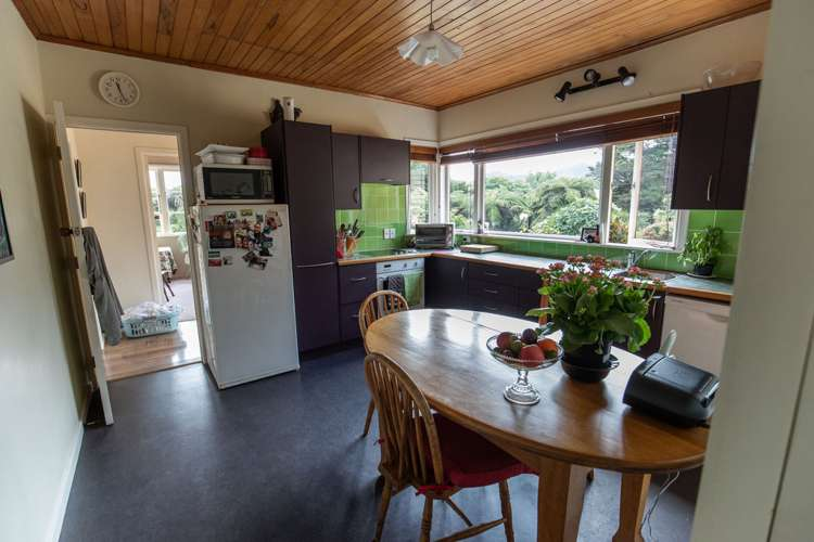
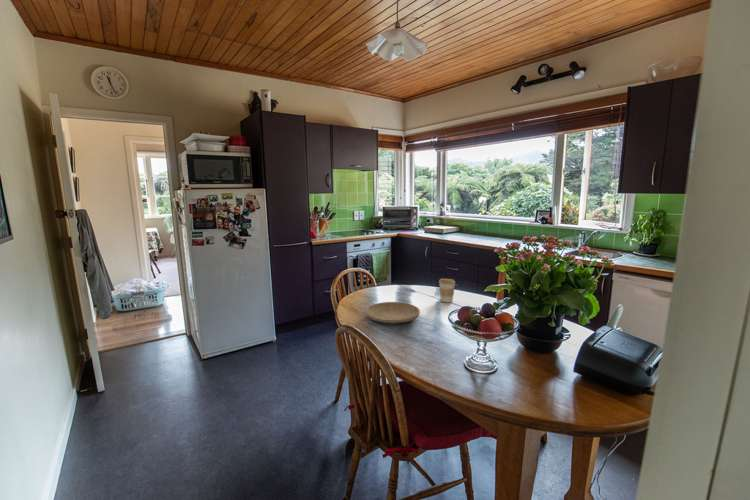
+ plate (392, 314)
+ coffee cup (446, 289)
